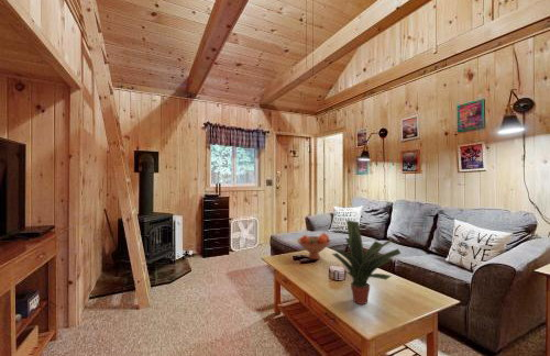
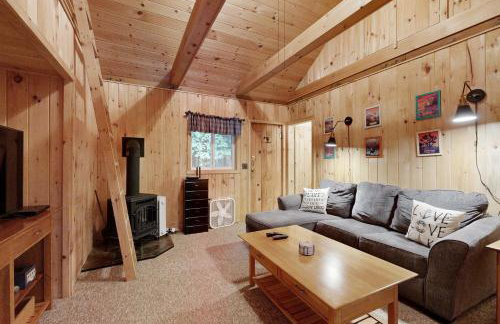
- potted plant (361, 263)
- fruit bowl (314, 245)
